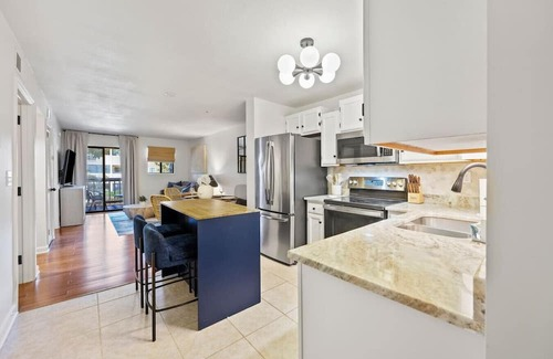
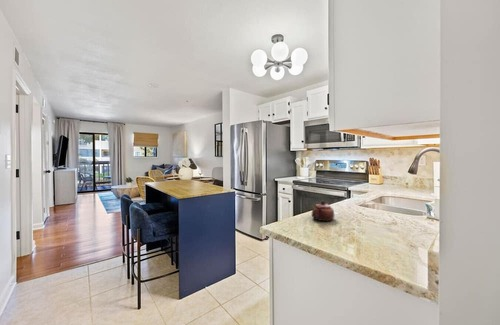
+ teapot (322, 209)
